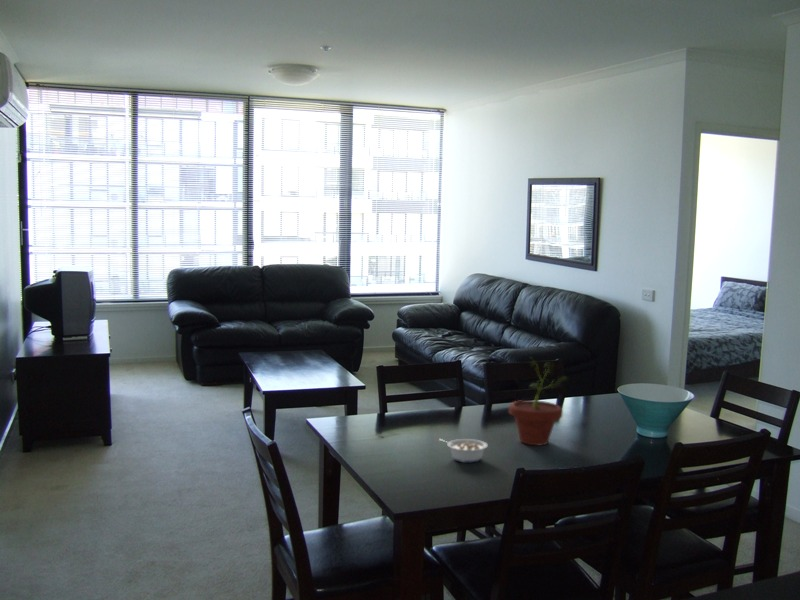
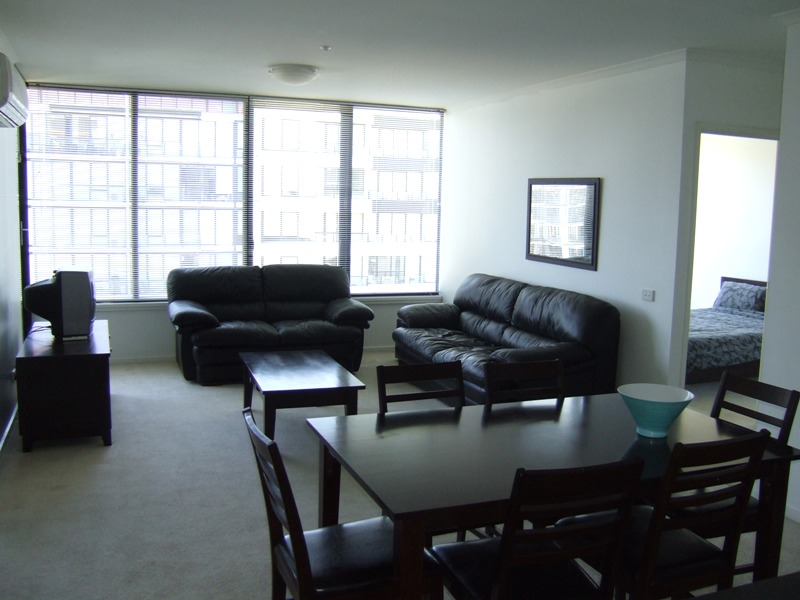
- legume (465, 450)
- potted plant (537, 400)
